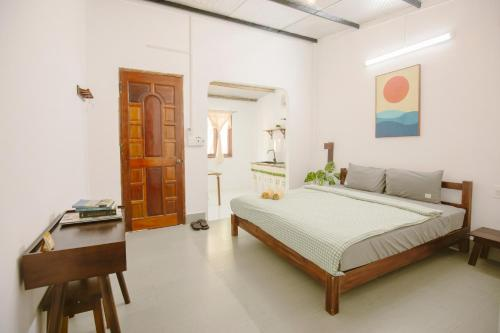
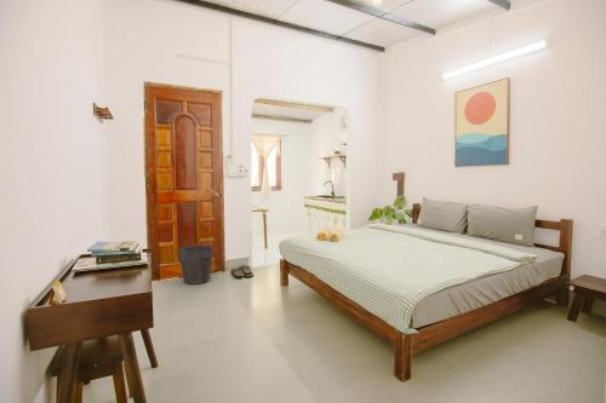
+ waste bin (196, 264)
